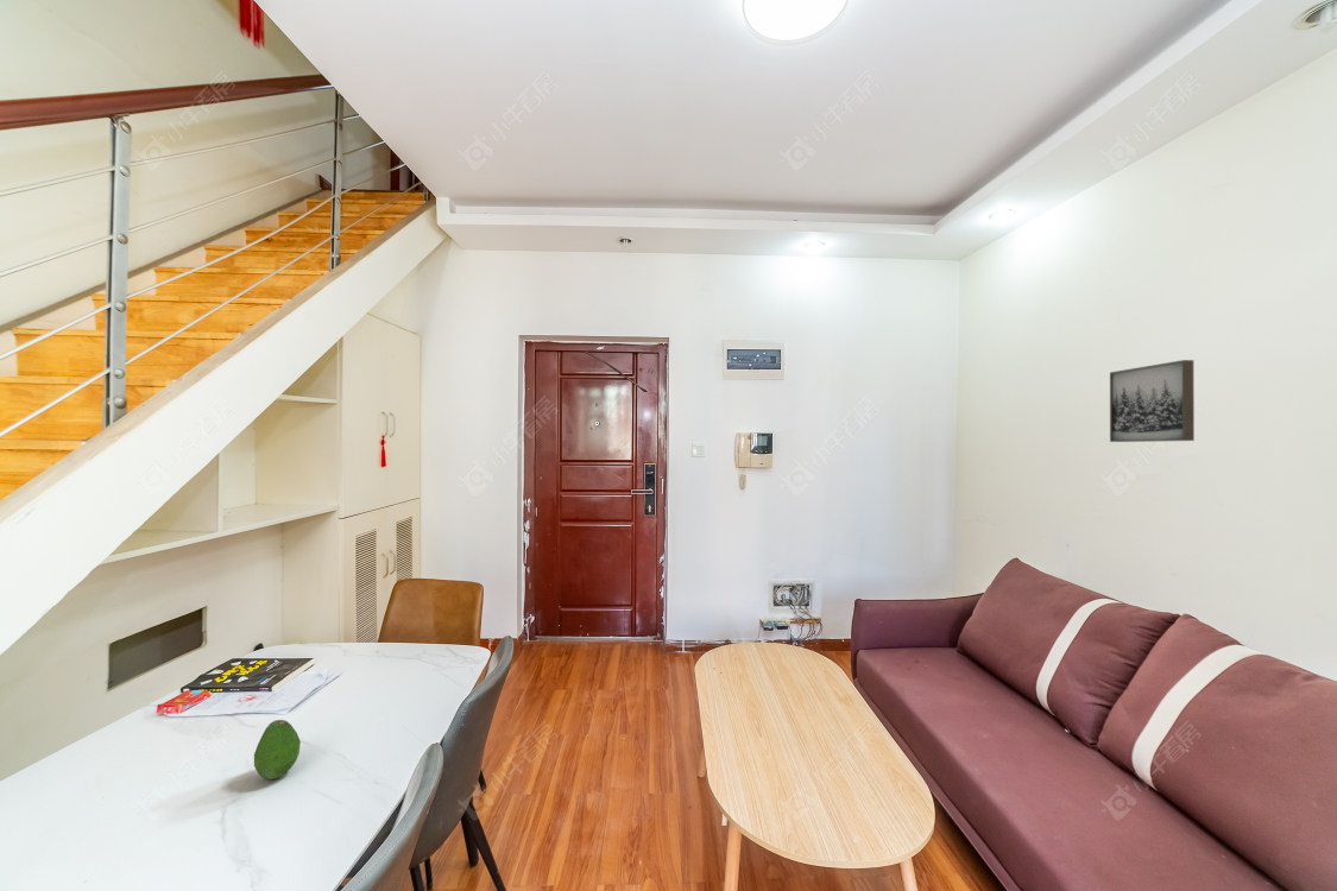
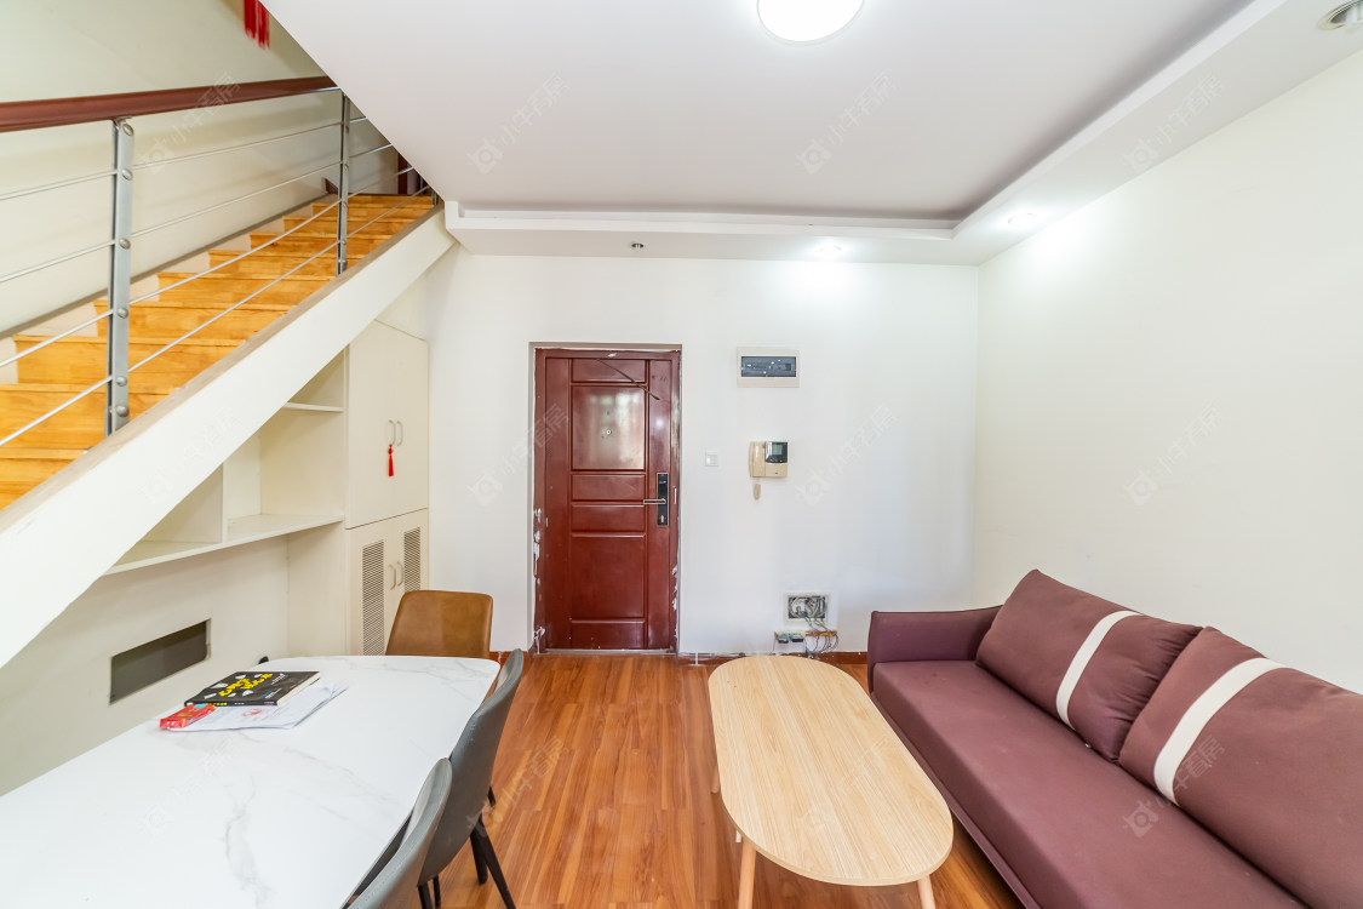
- wall art (1148, 404)
- fruit (277, 747)
